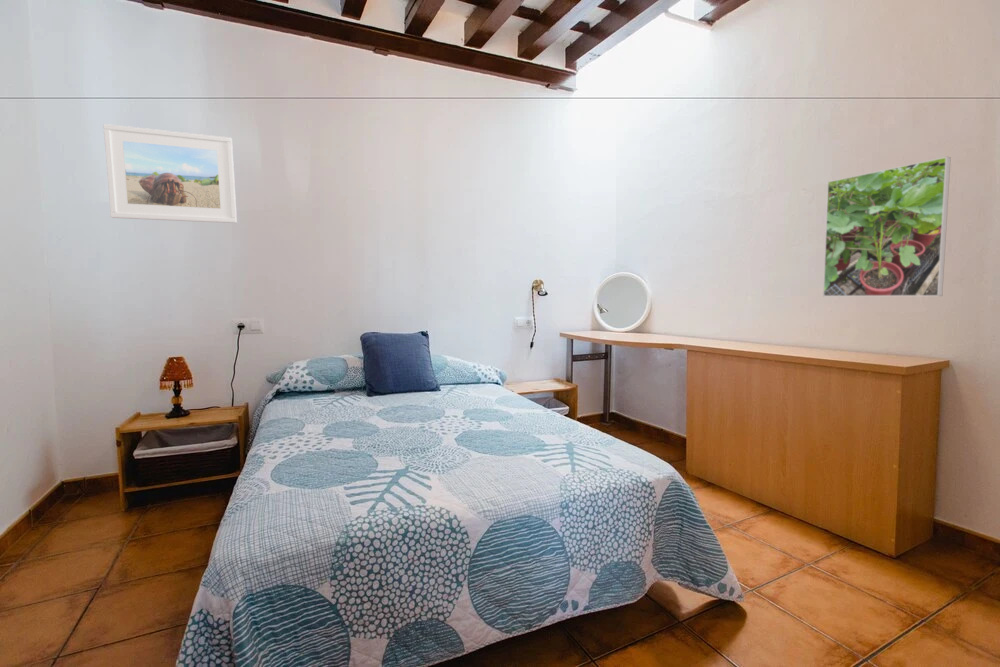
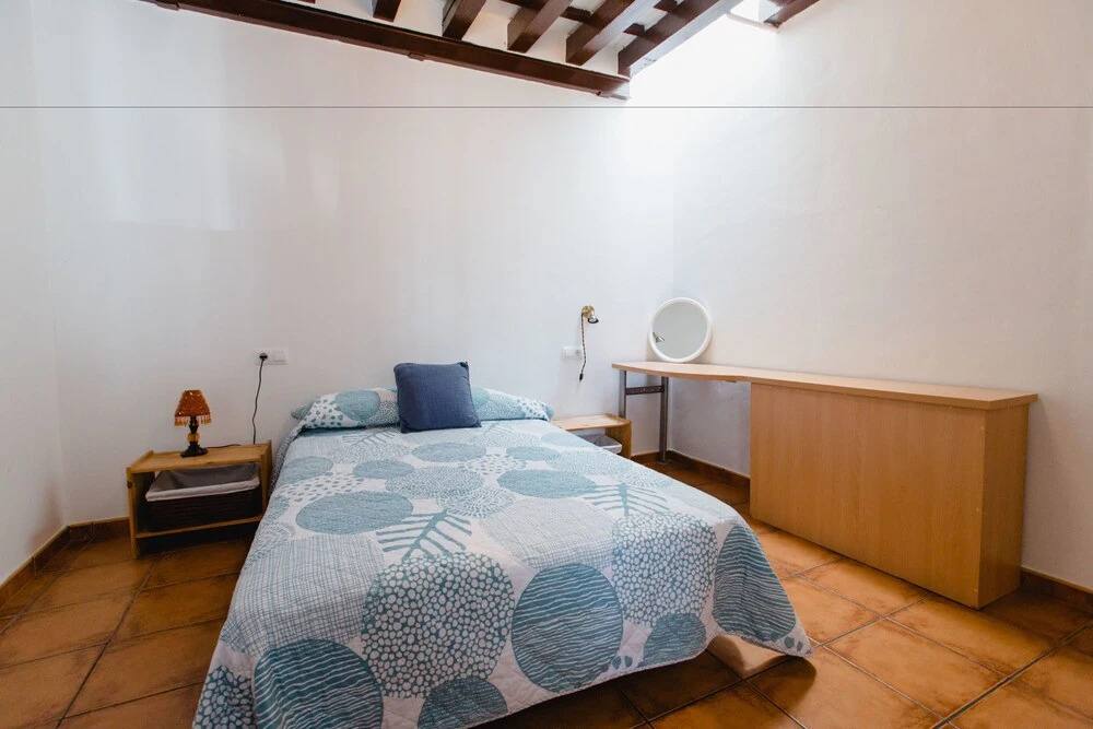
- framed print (173, 176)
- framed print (880, 234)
